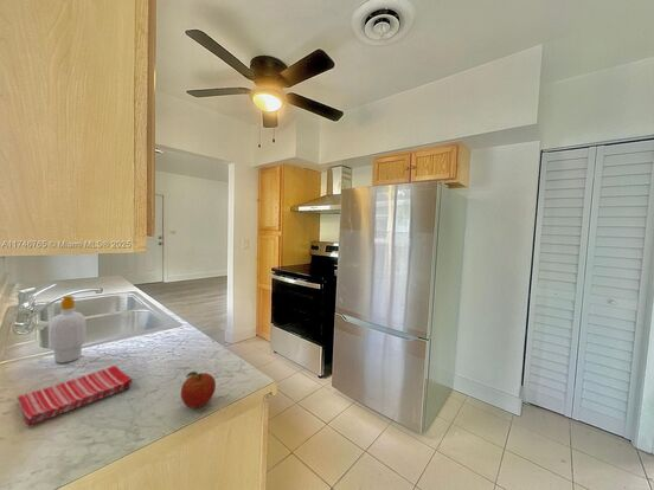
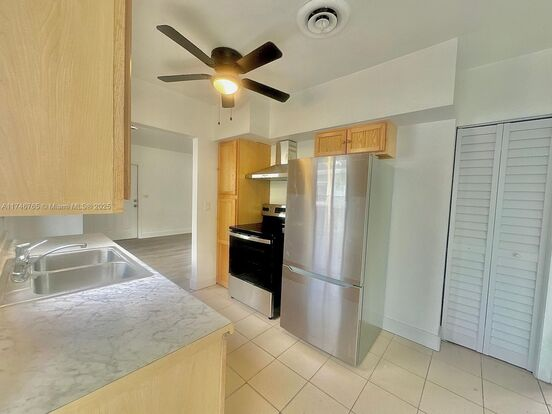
- soap bottle (68, 327)
- fruit (198, 387)
- dish towel (78, 389)
